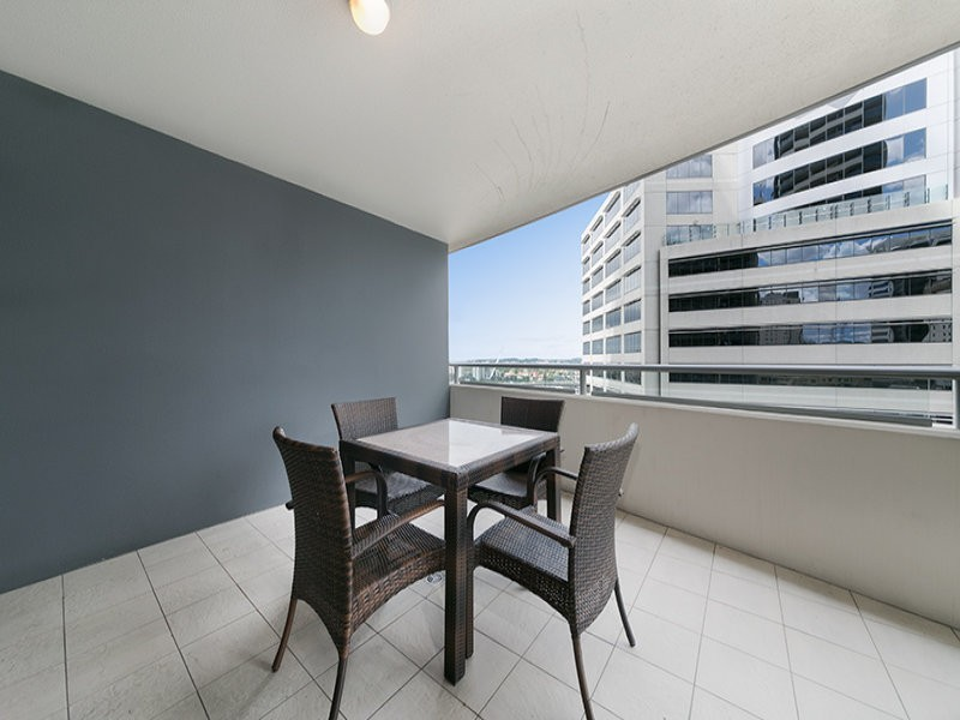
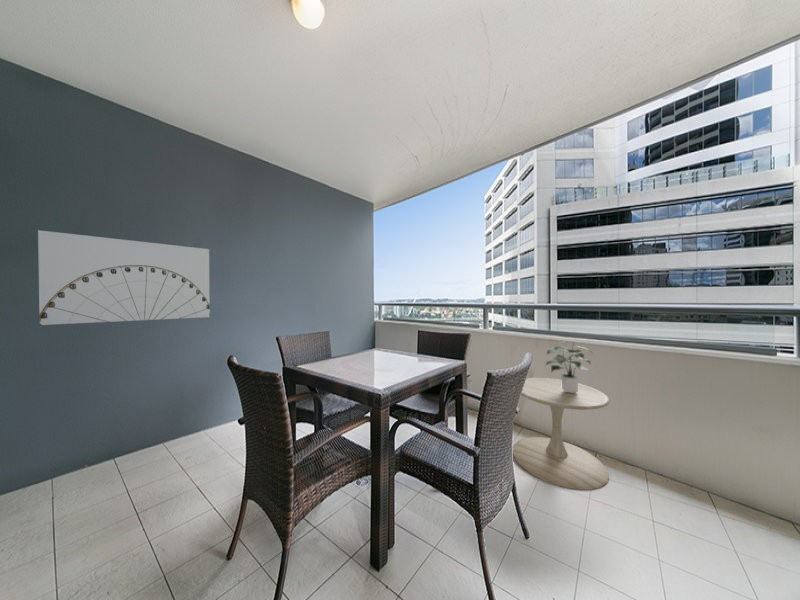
+ wall art (138, 281)
+ side table (556, 425)
+ potted plant (569, 365)
